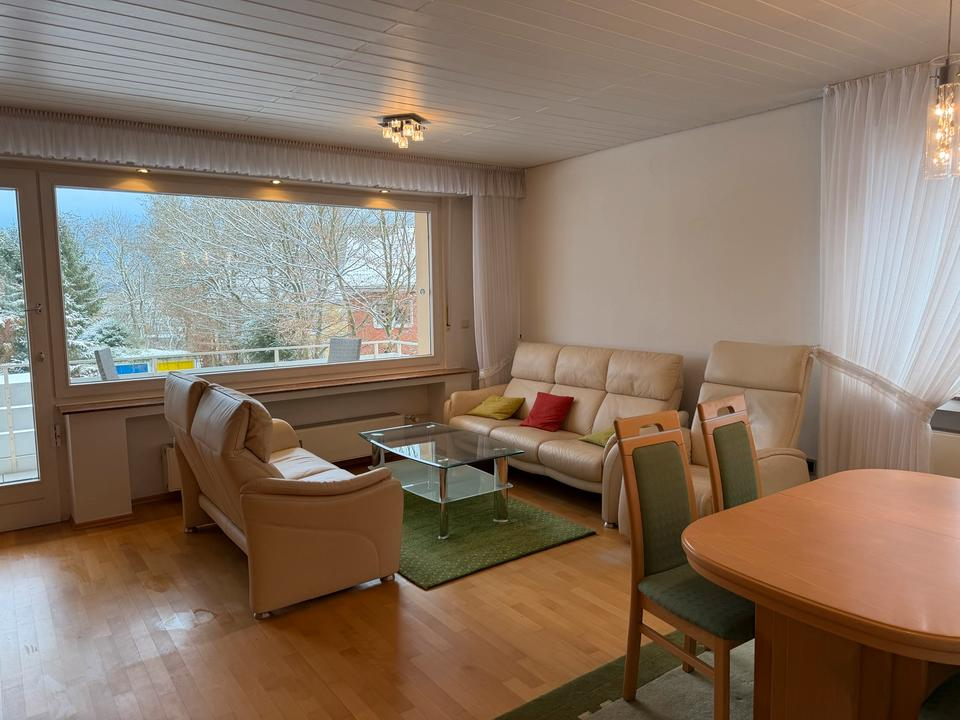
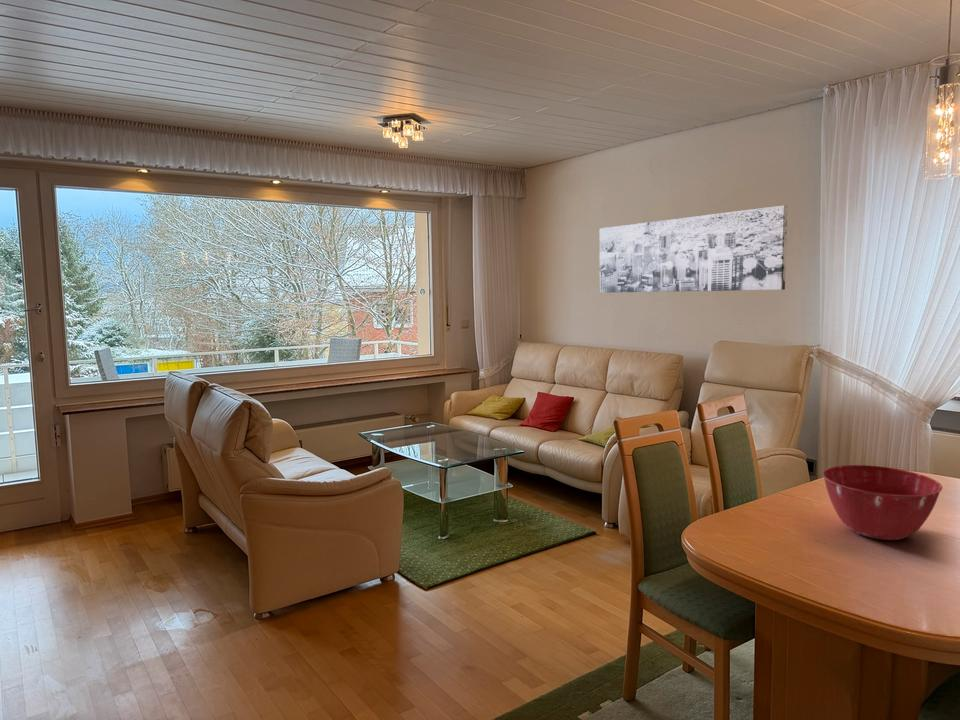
+ wall art (680, 255)
+ mixing bowl (878, 505)
